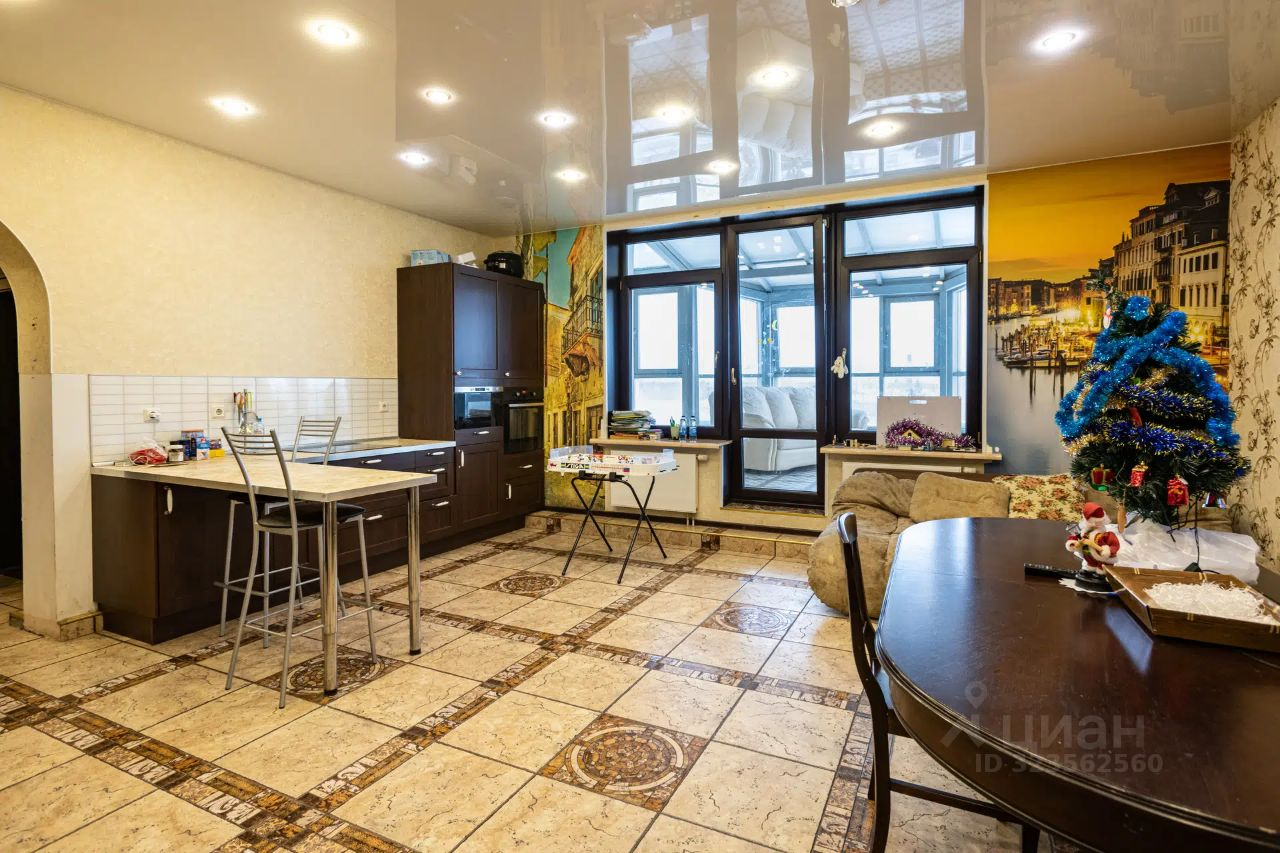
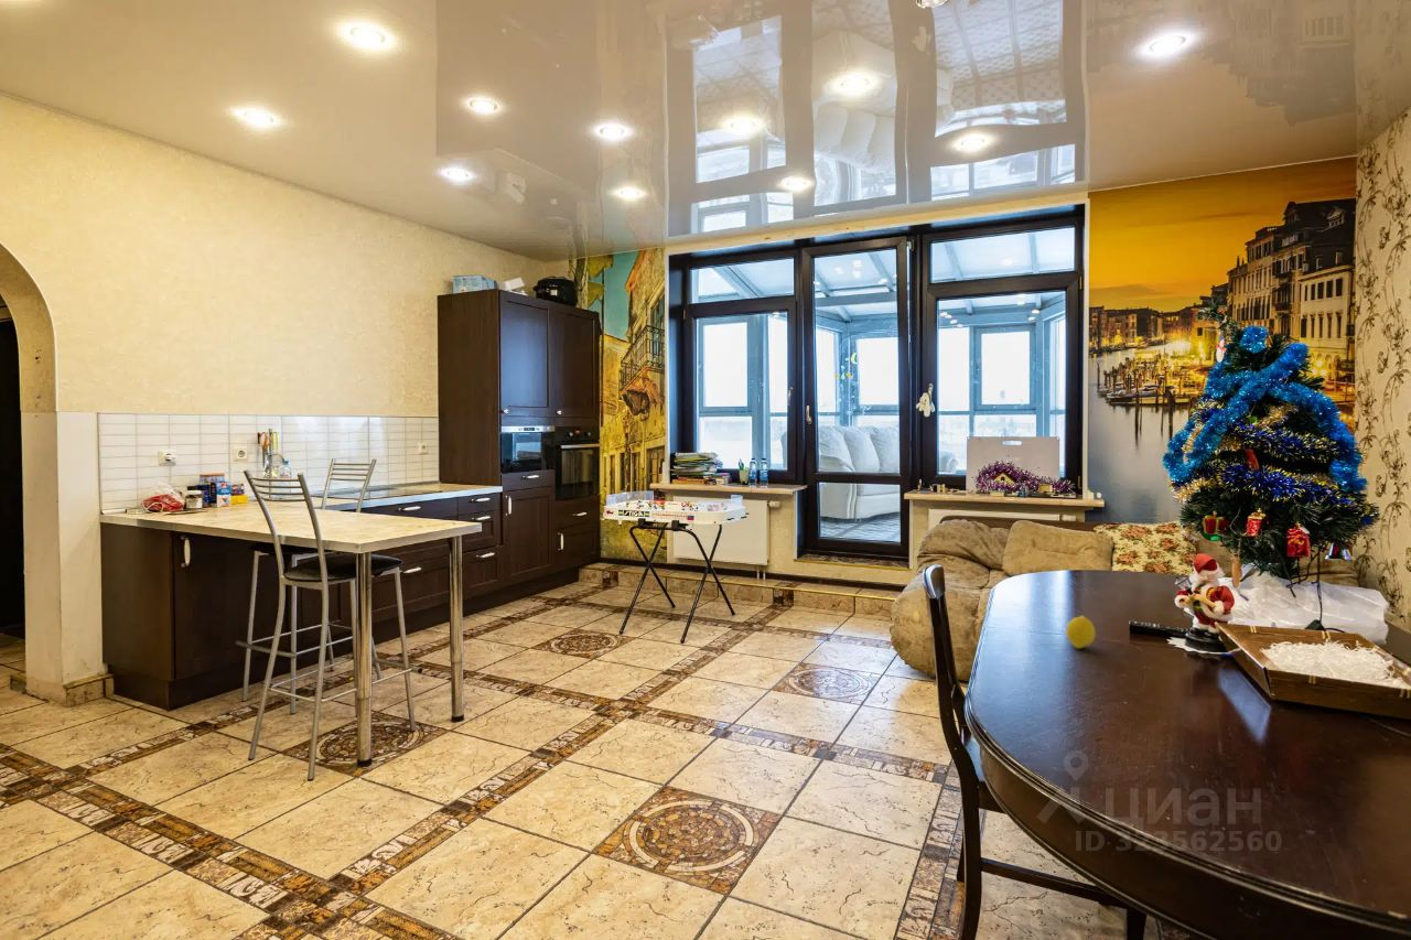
+ fruit (1080, 631)
